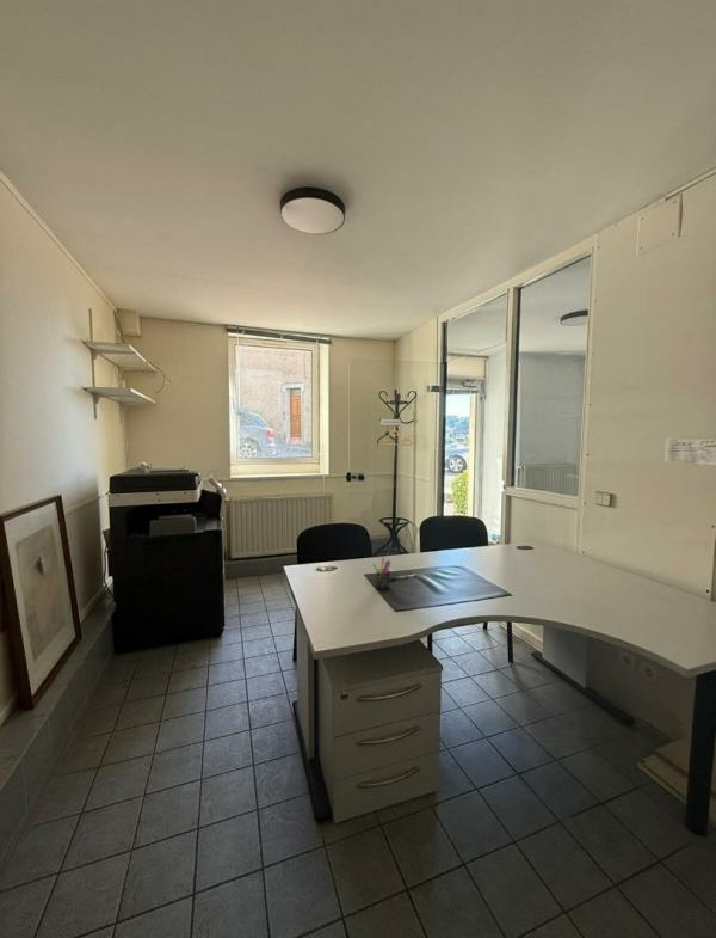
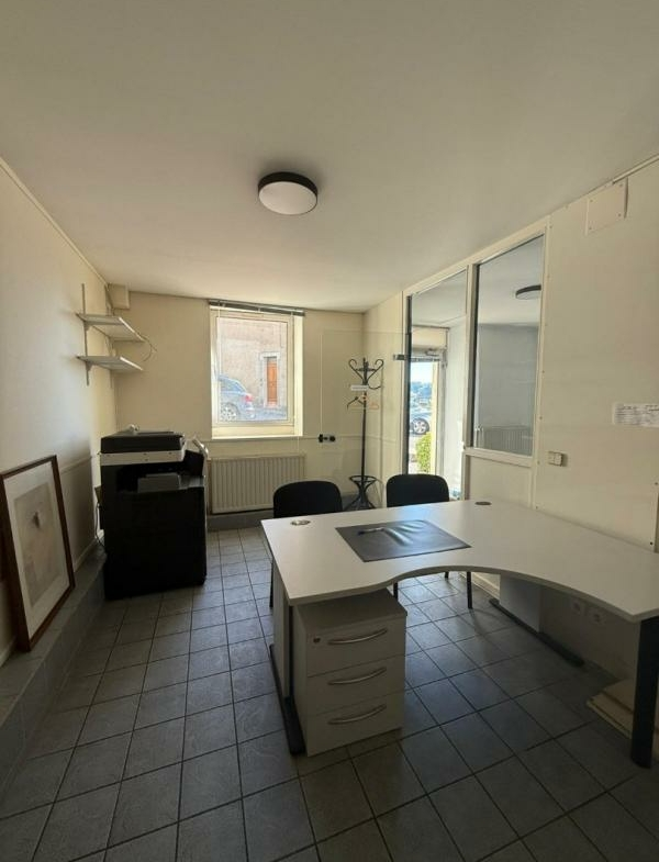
- pen holder (381, 572)
